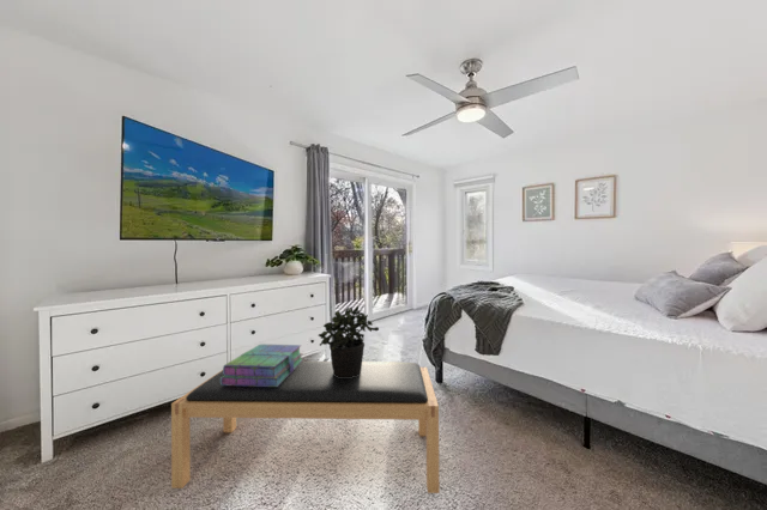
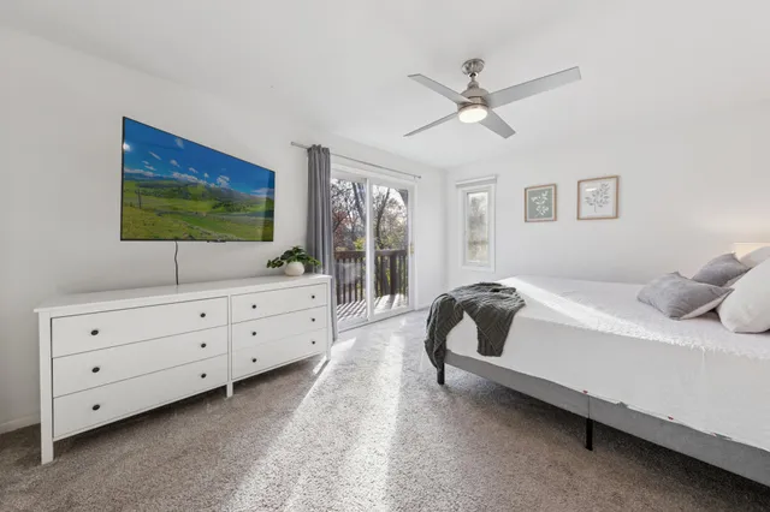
- potted plant (350, 339)
- bench (316, 414)
- stack of books (266, 362)
